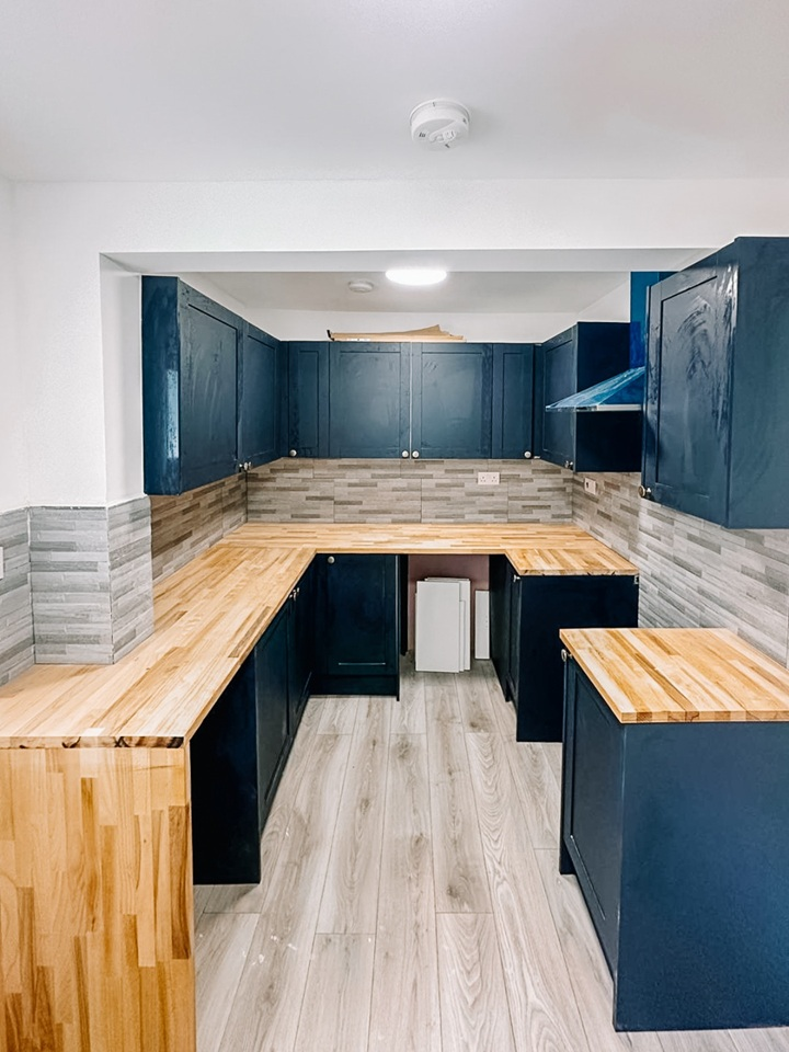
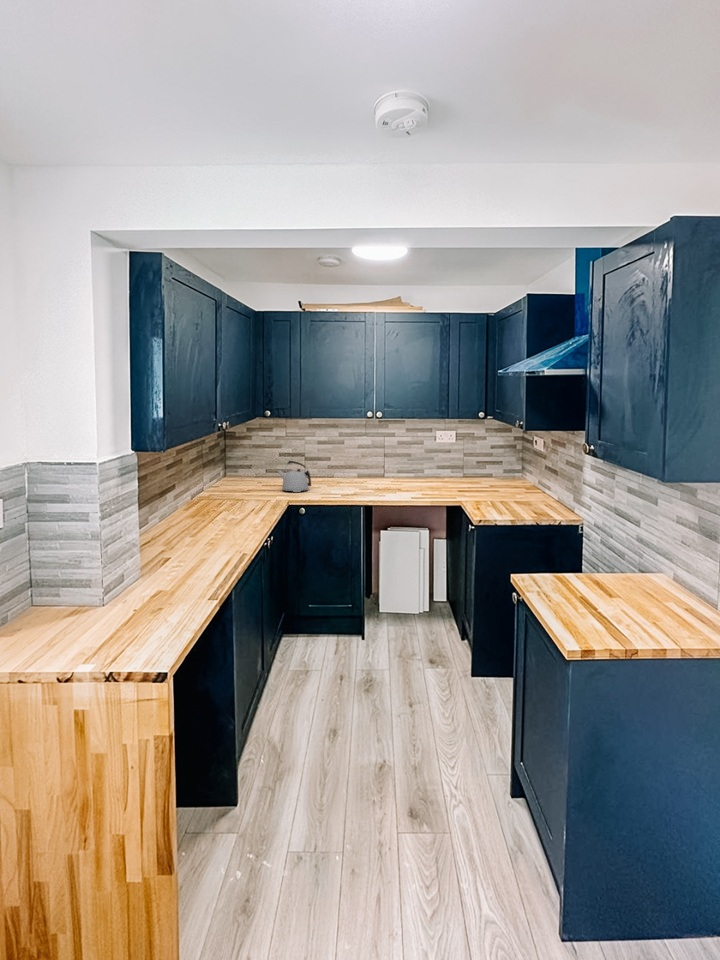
+ kettle (294, 475)
